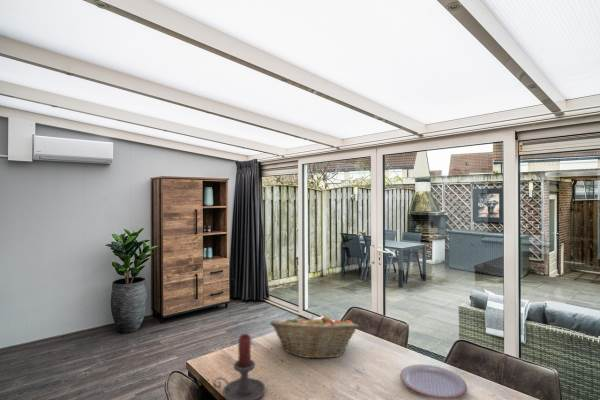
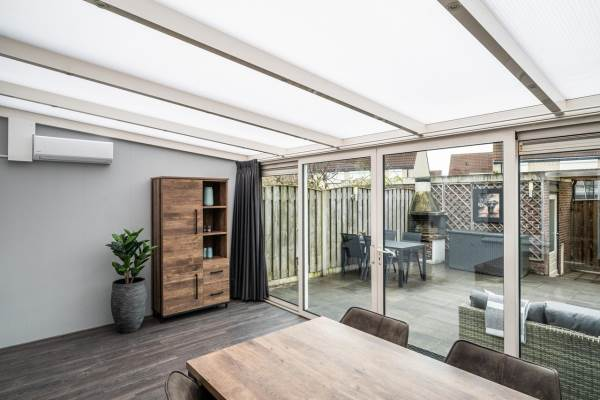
- plate (432, 381)
- fruit basket (313, 330)
- candle holder (238, 364)
